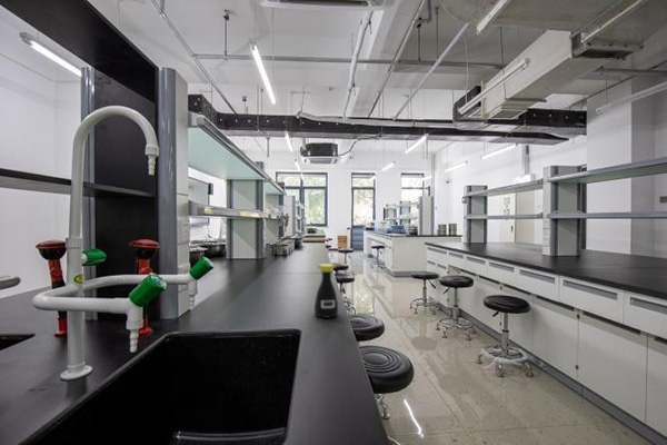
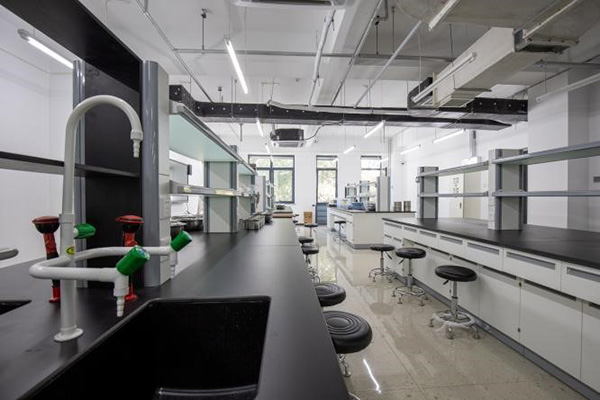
- bottle (326, 289)
